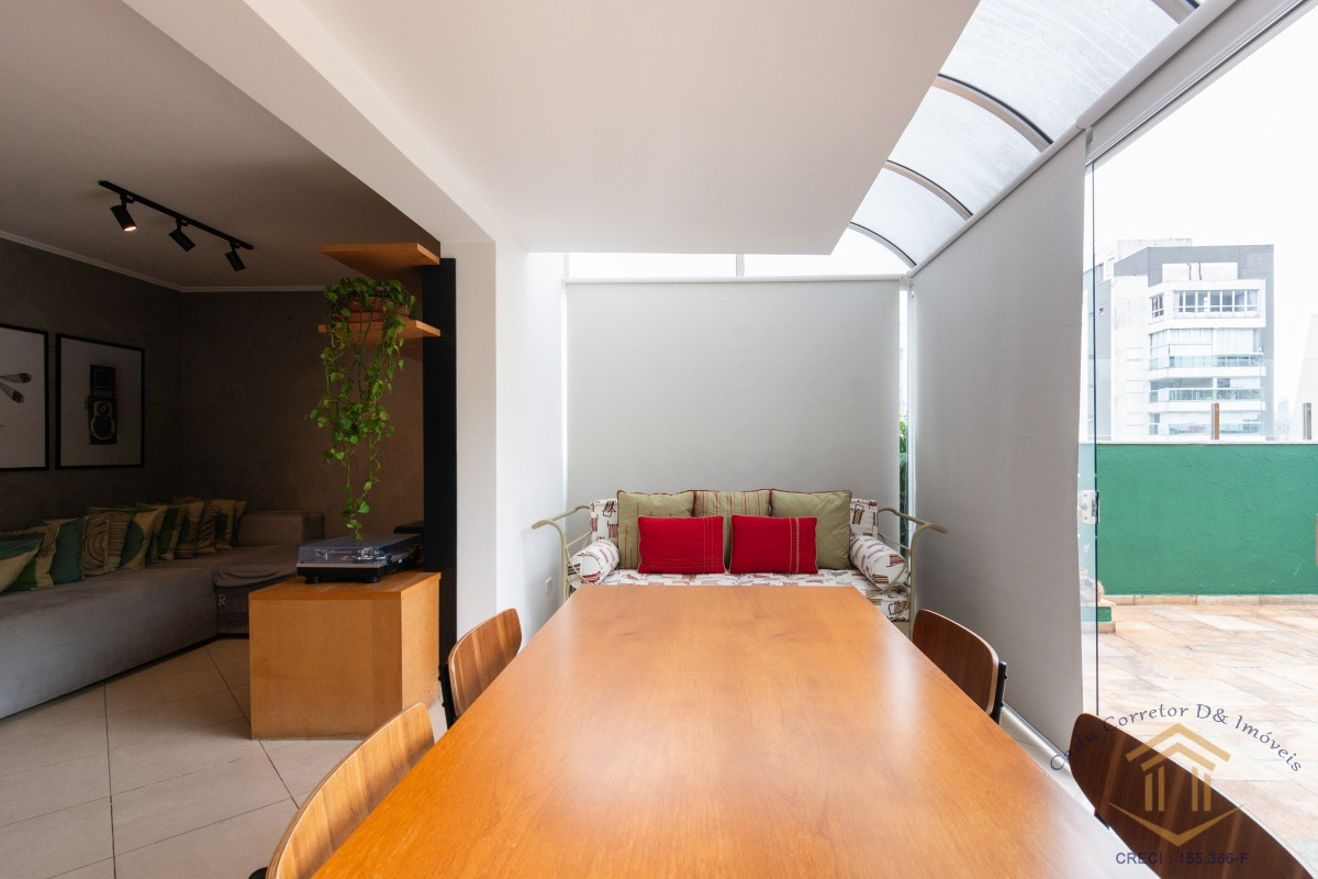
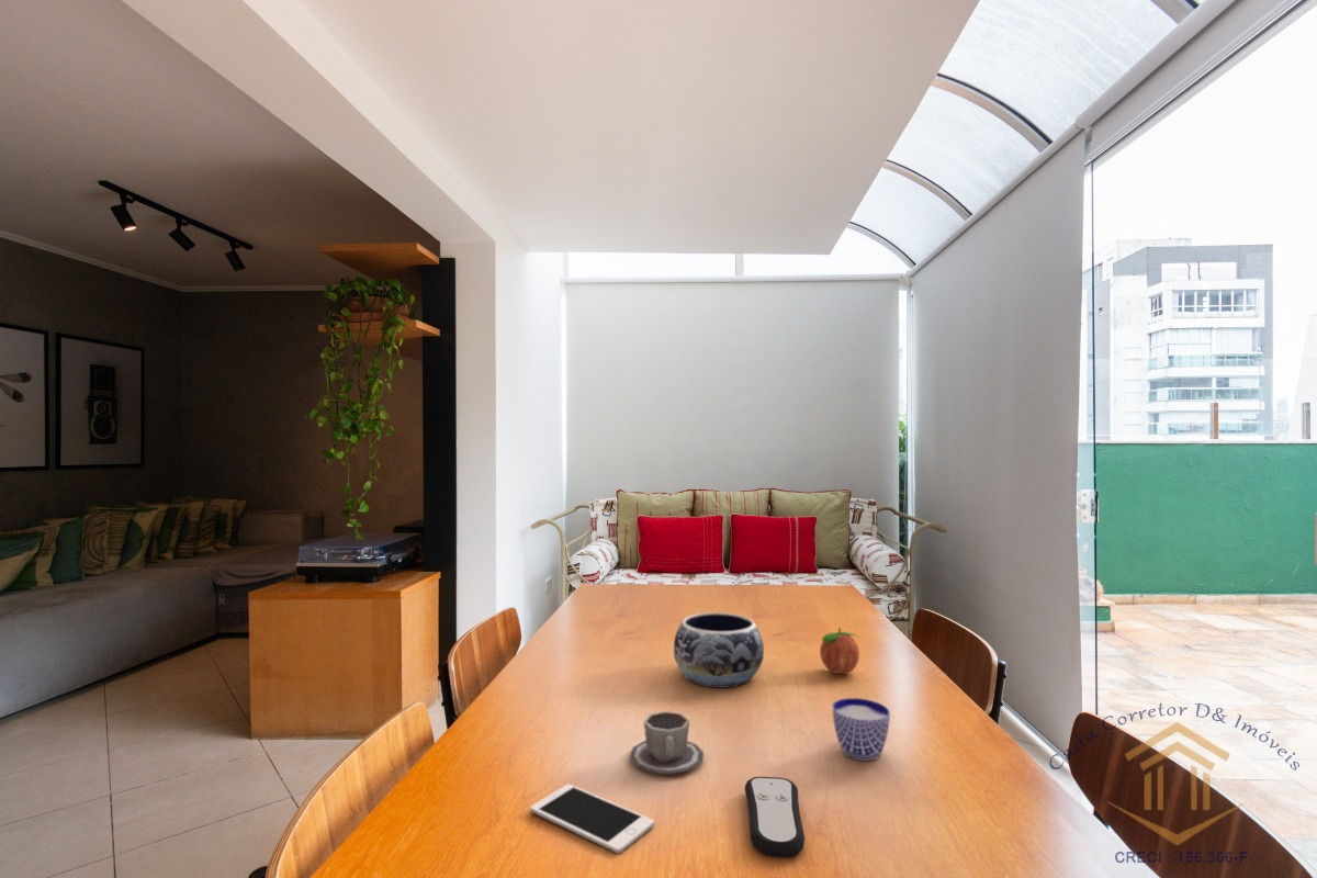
+ cup (666, 740)
+ decorative bowl (718, 648)
+ cup (860, 727)
+ remote control (774, 812)
+ cell phone (590, 815)
+ fruit (840, 650)
